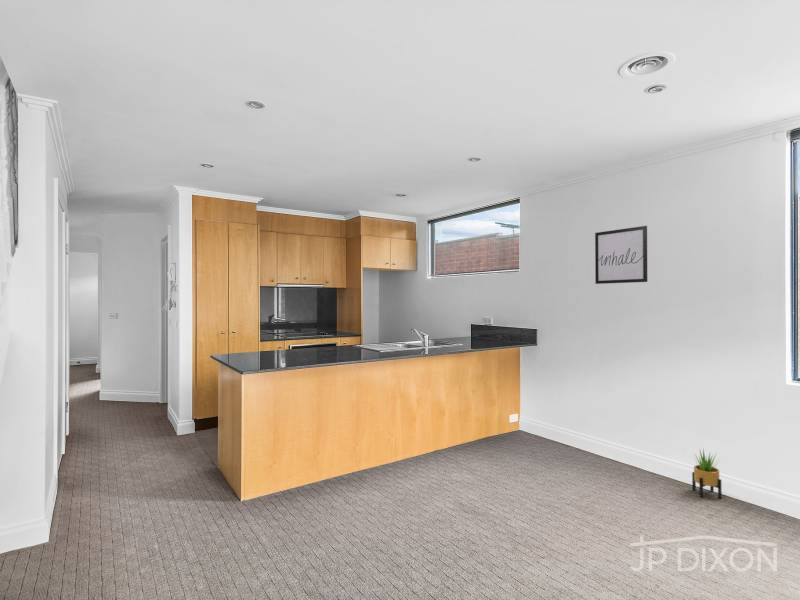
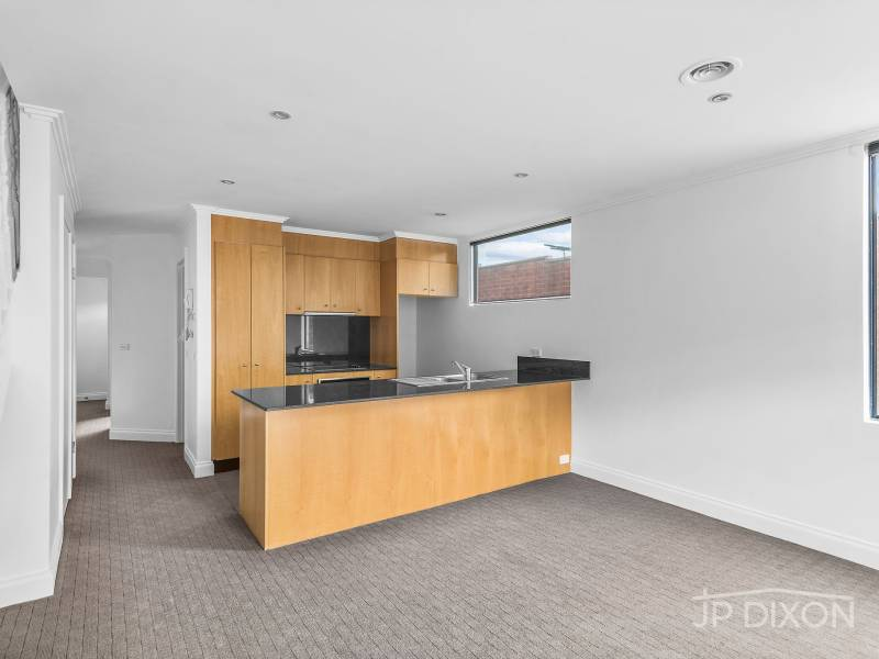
- potted plant (706, 472)
- wall art (620, 256)
